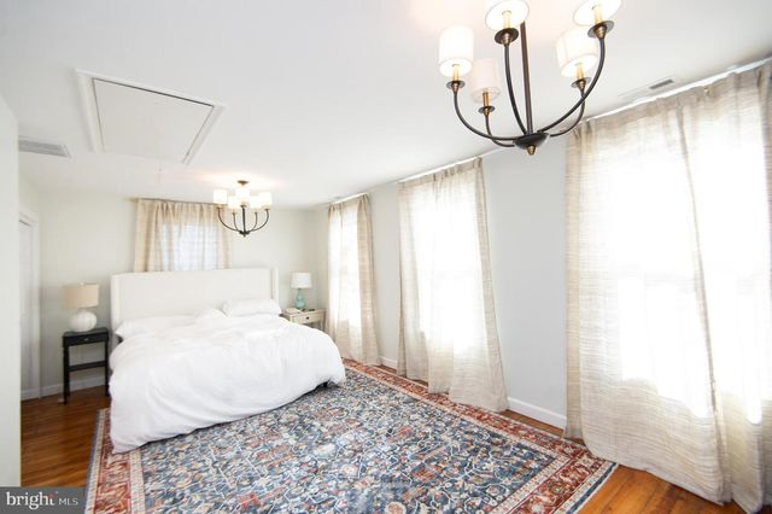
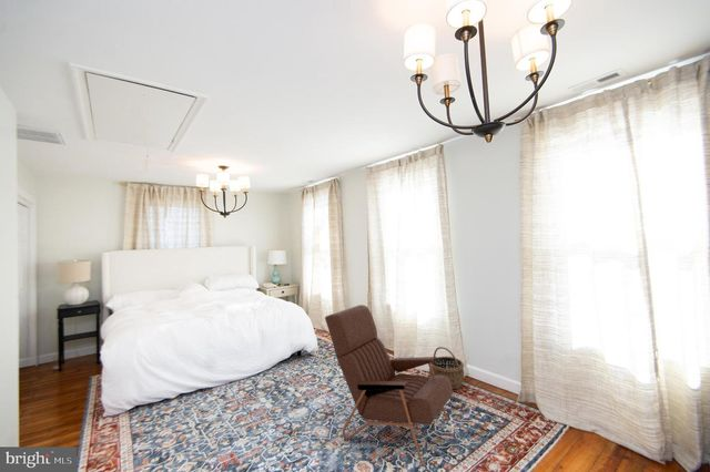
+ wicker basket (446, 365)
+ armchair (387, 371)
